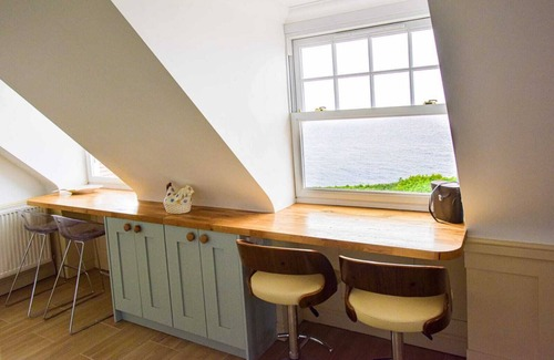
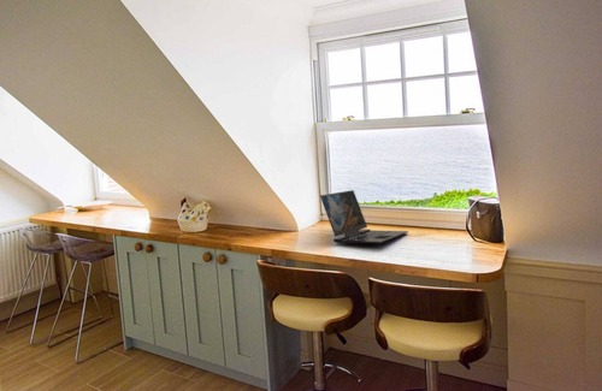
+ laptop (362, 215)
